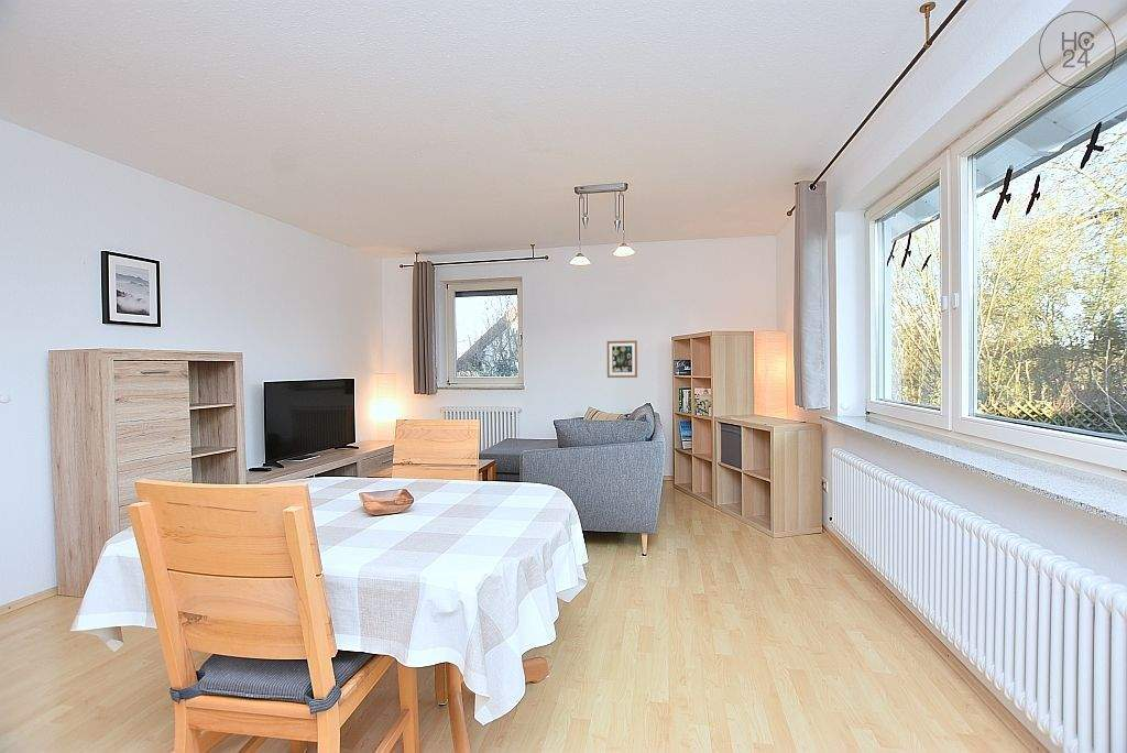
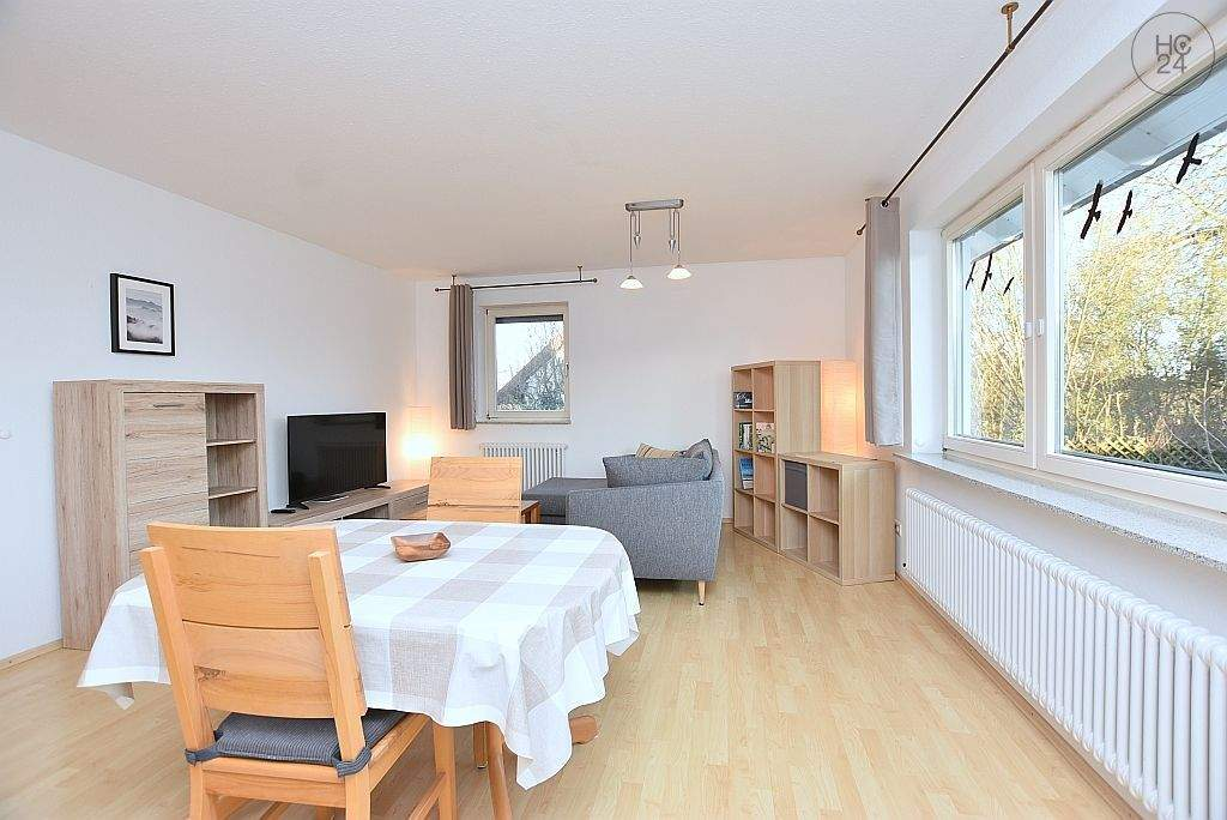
- wall art (622, 359)
